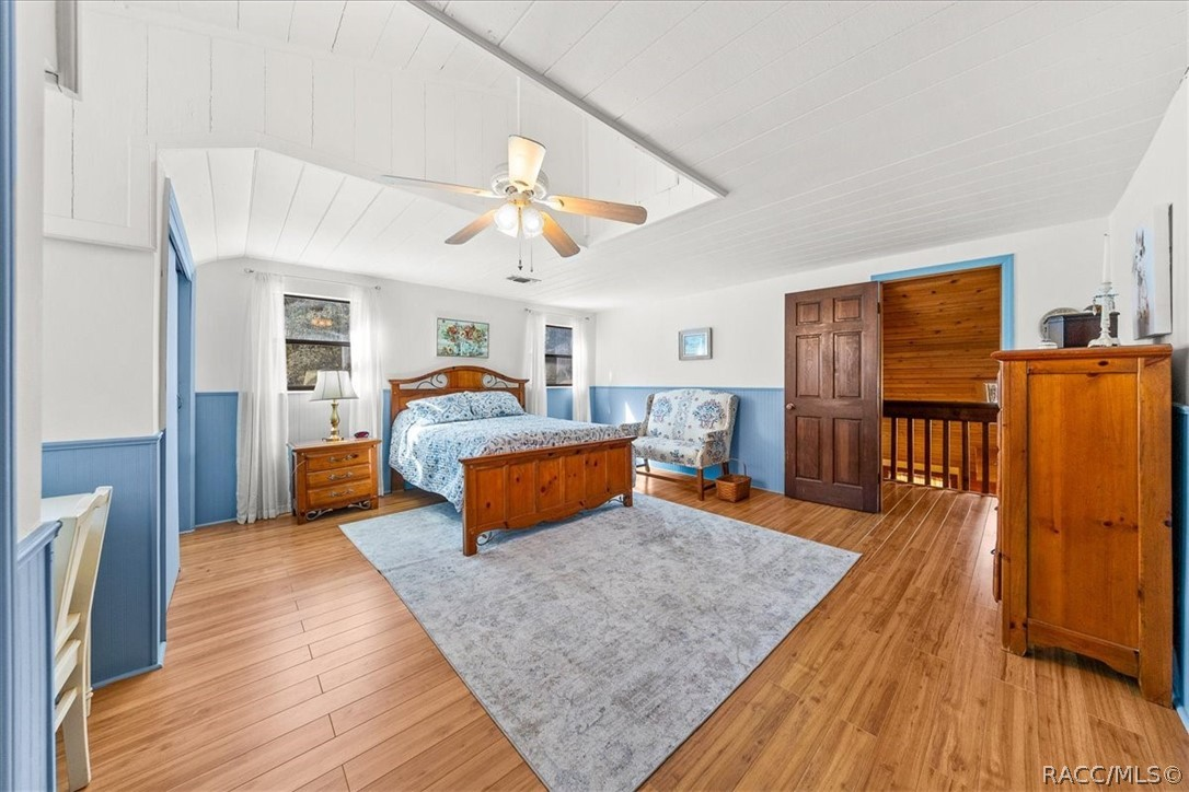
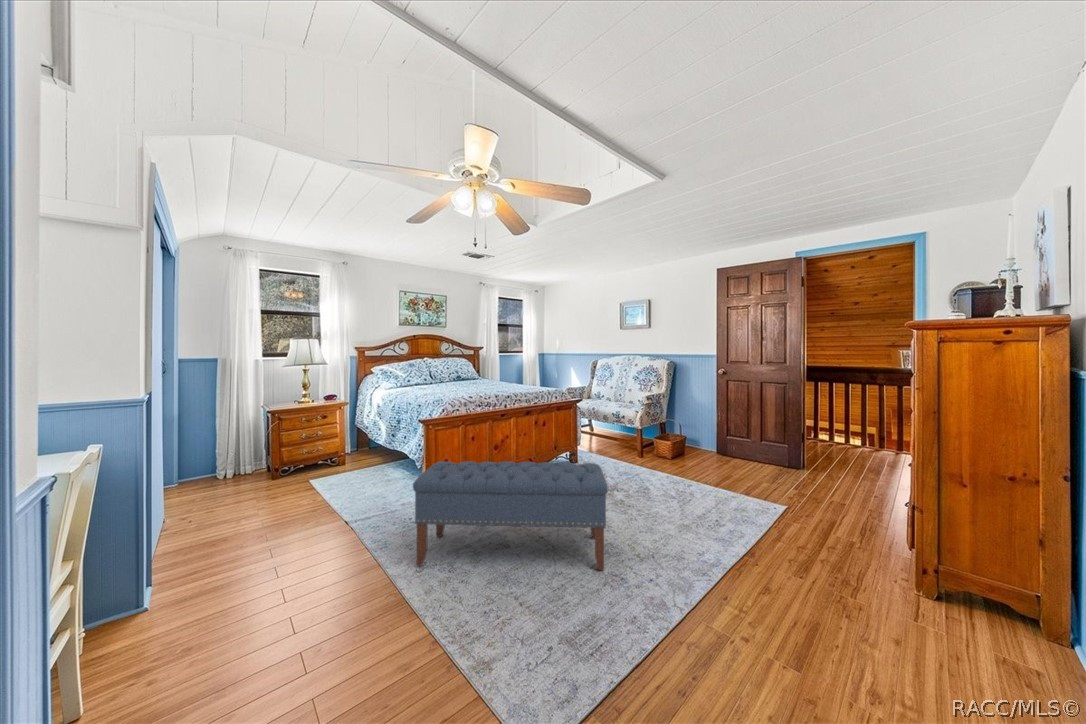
+ bench (513, 509)
